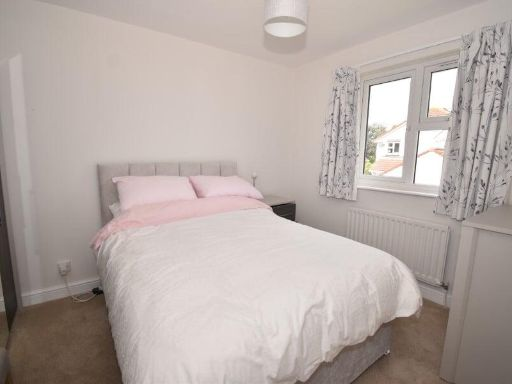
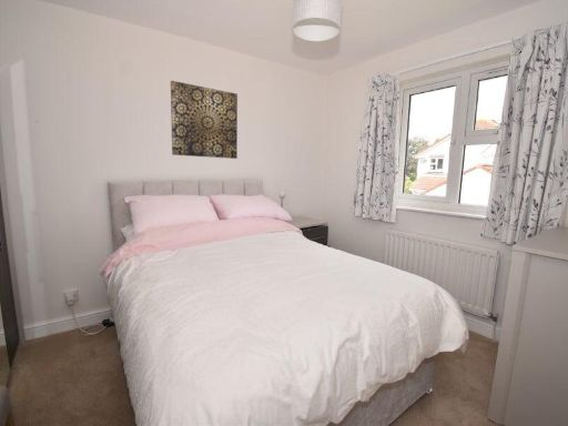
+ wall art (205, 122)
